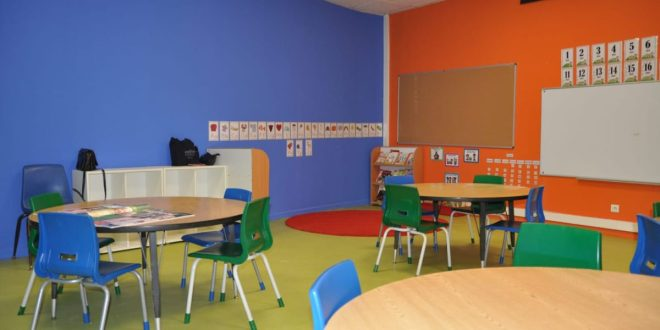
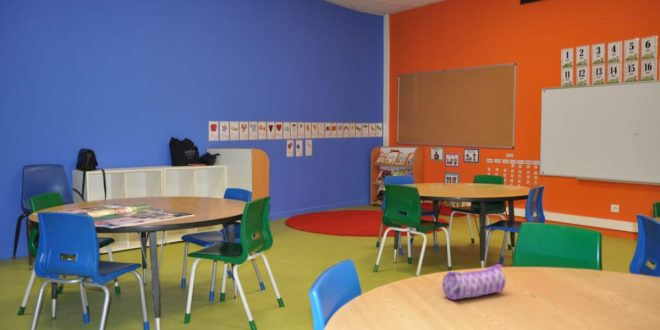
+ pencil case (473, 281)
